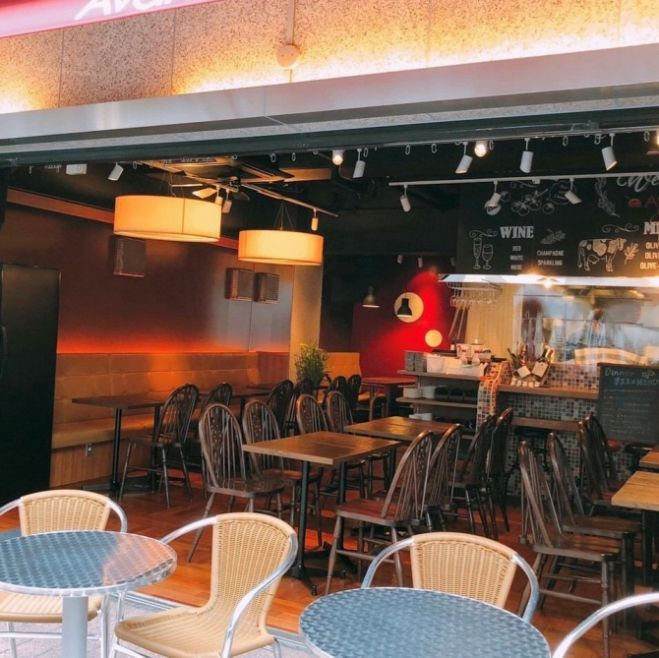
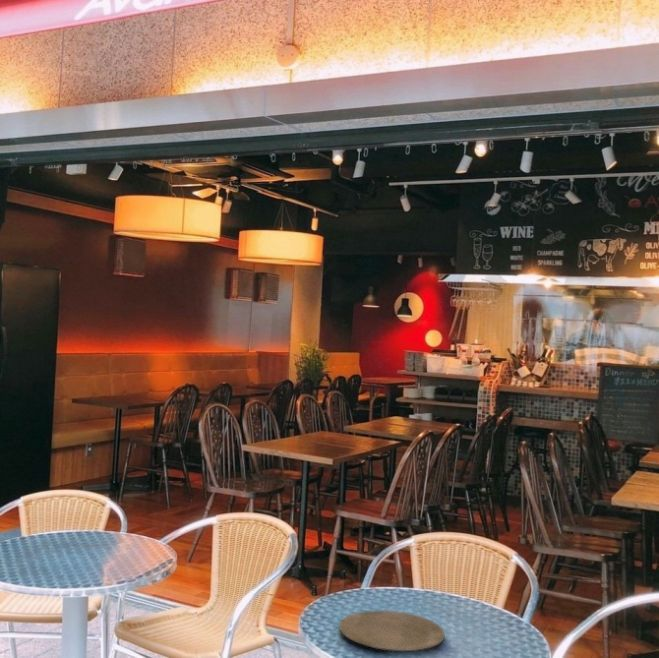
+ plate (391, 631)
